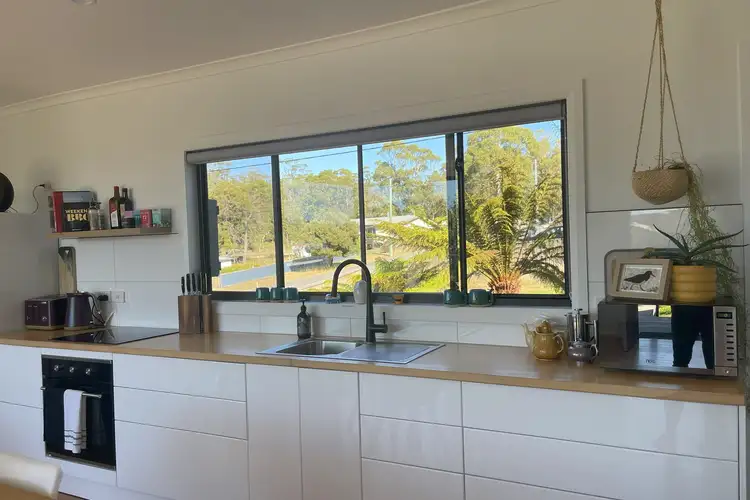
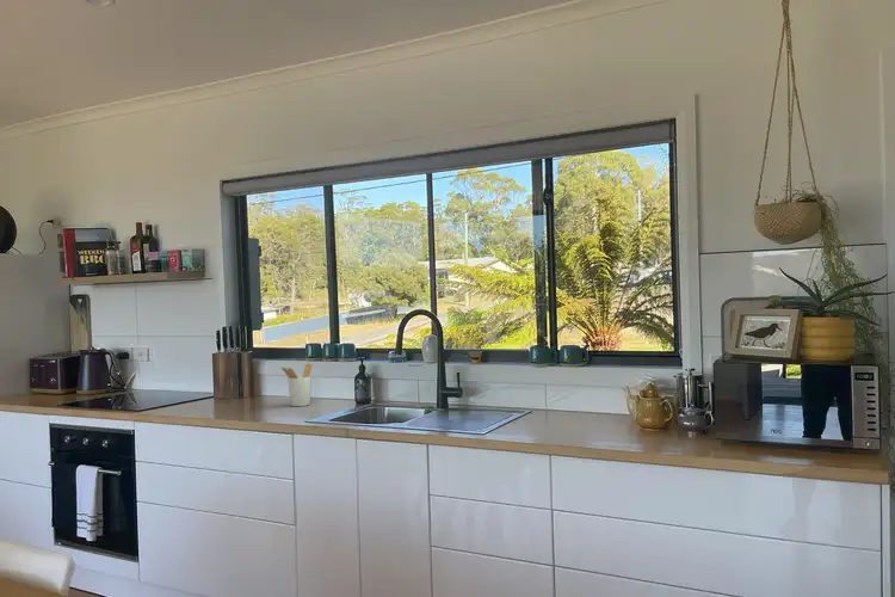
+ utensil holder (295, 384)
